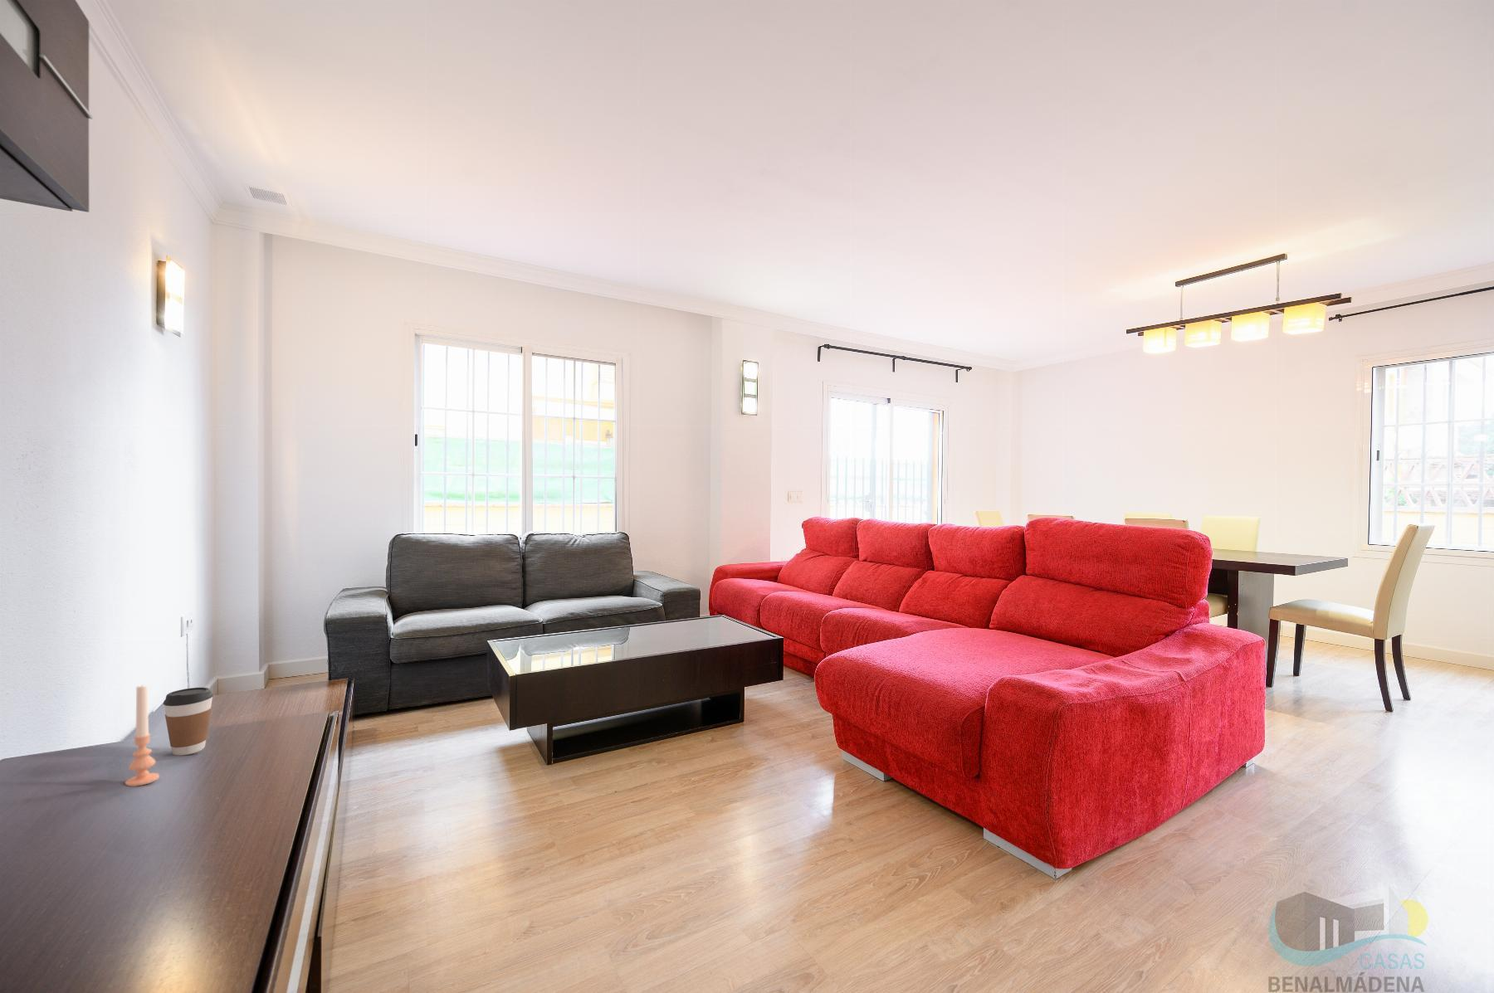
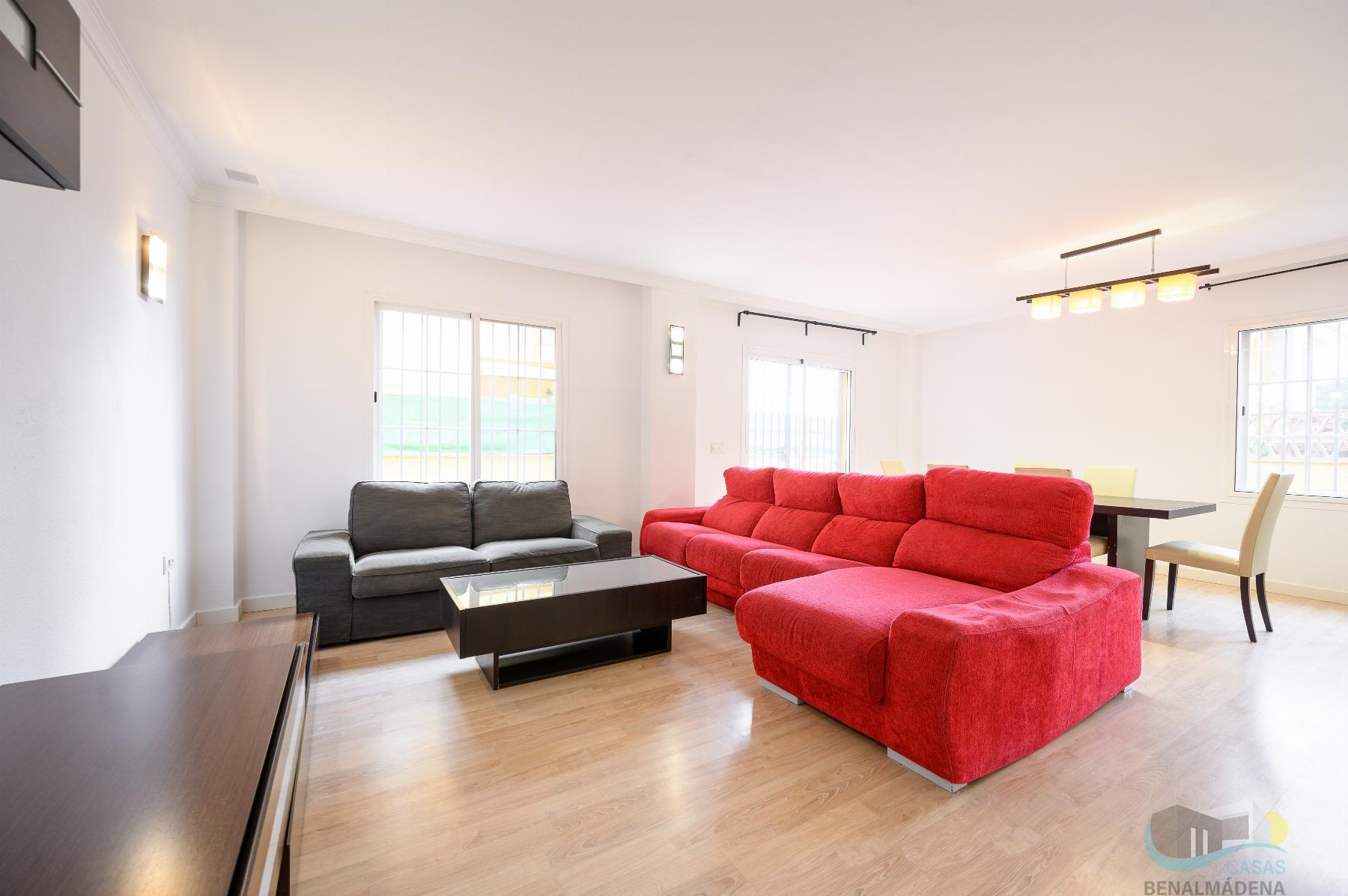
- coffee cup (188, 720)
- candle (142, 733)
